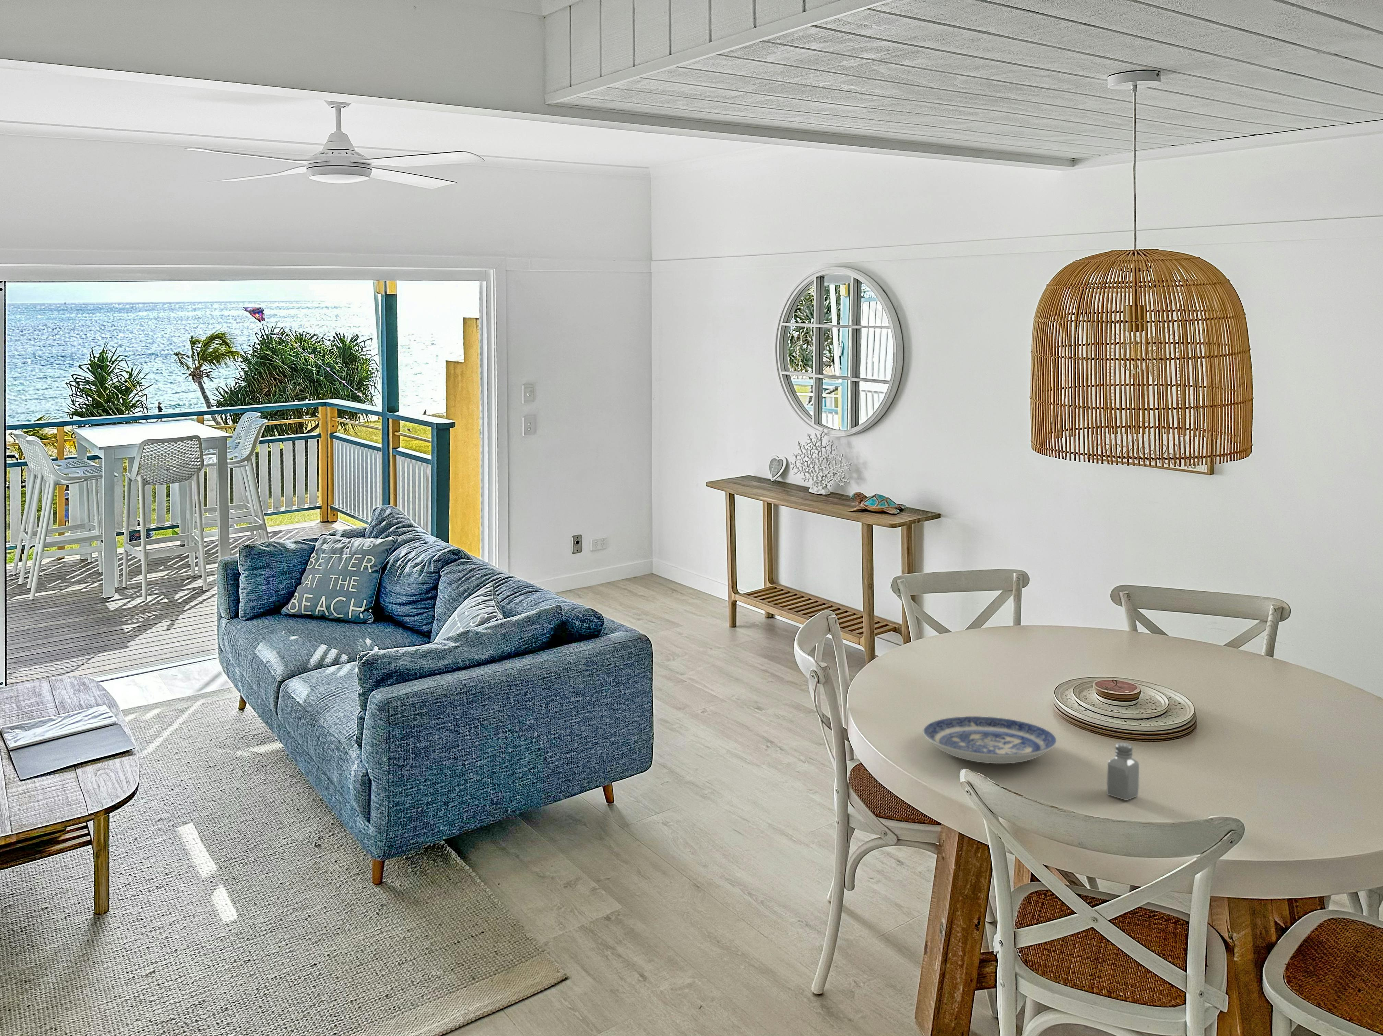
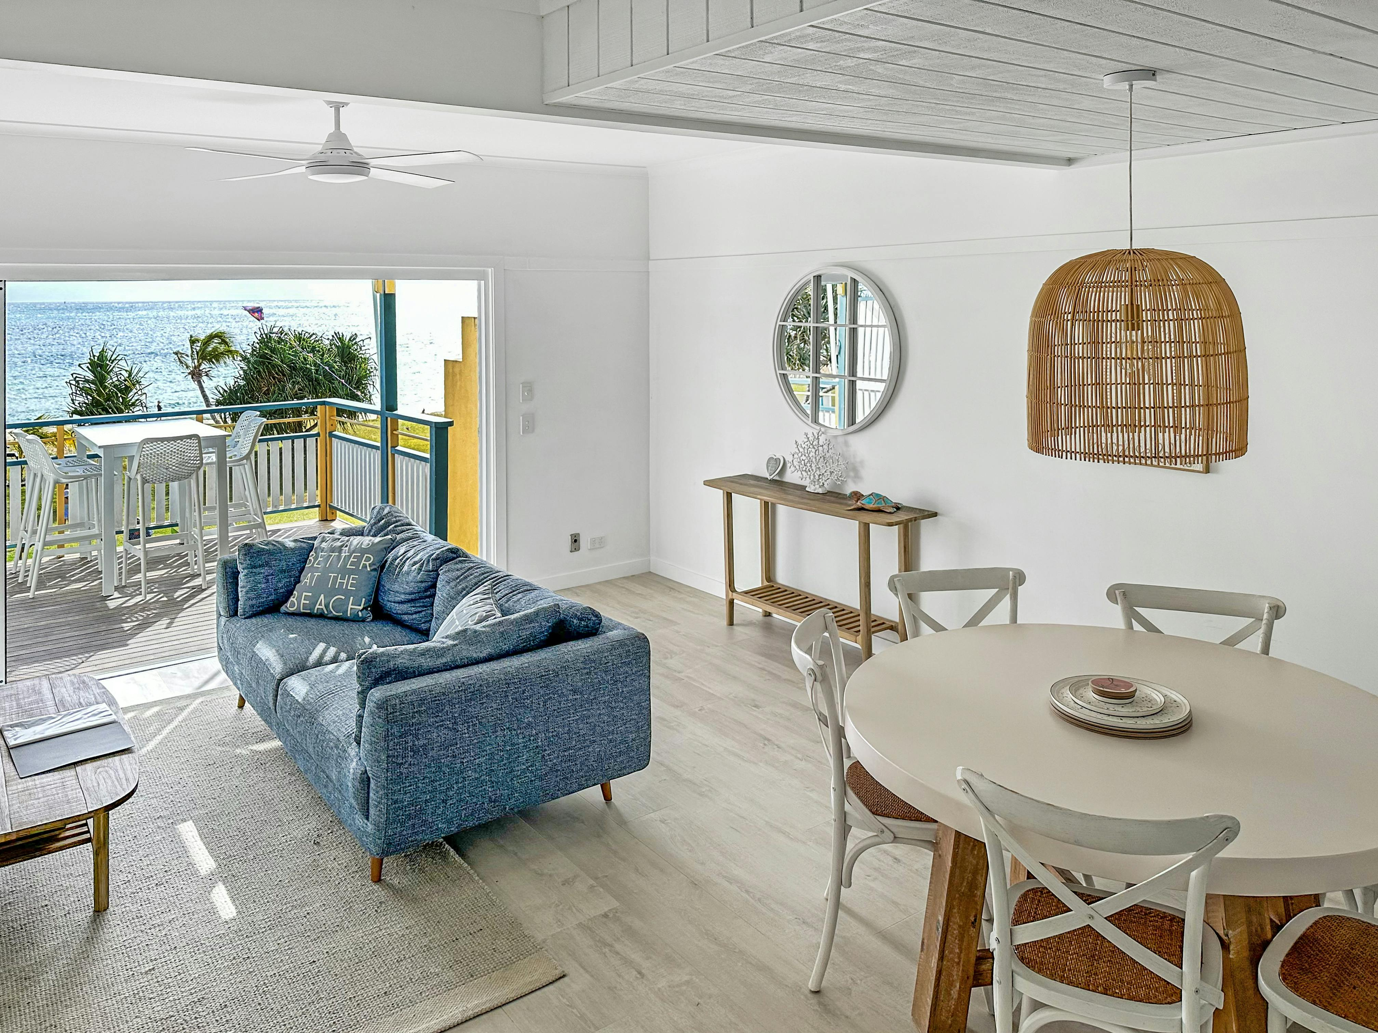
- saltshaker (1123, 769)
- plate (988, 743)
